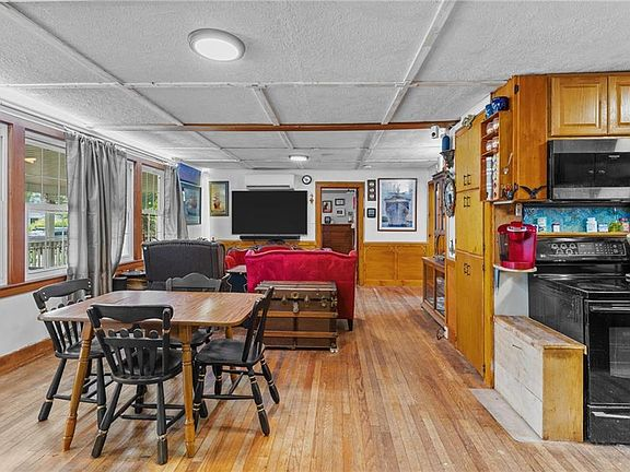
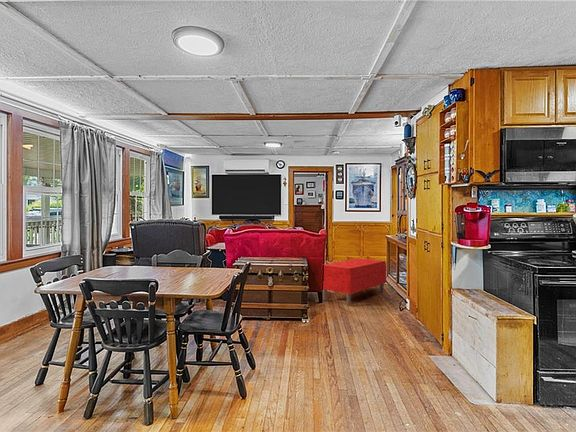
+ bench (354, 279)
